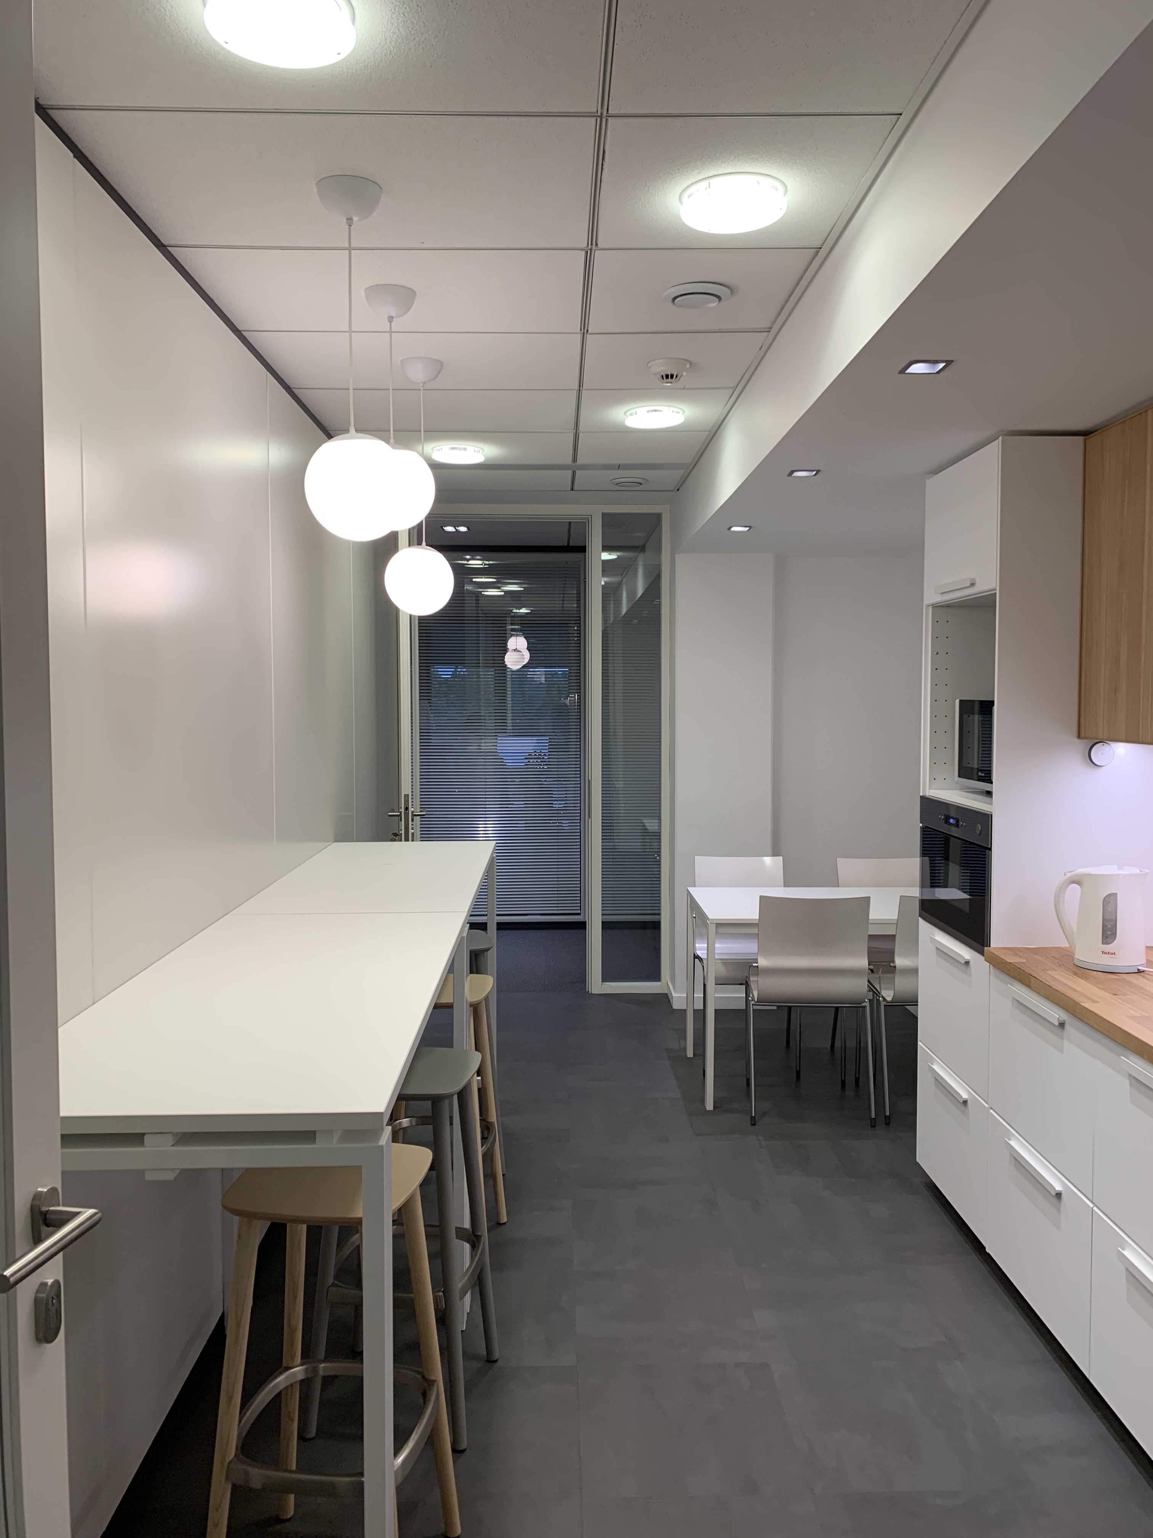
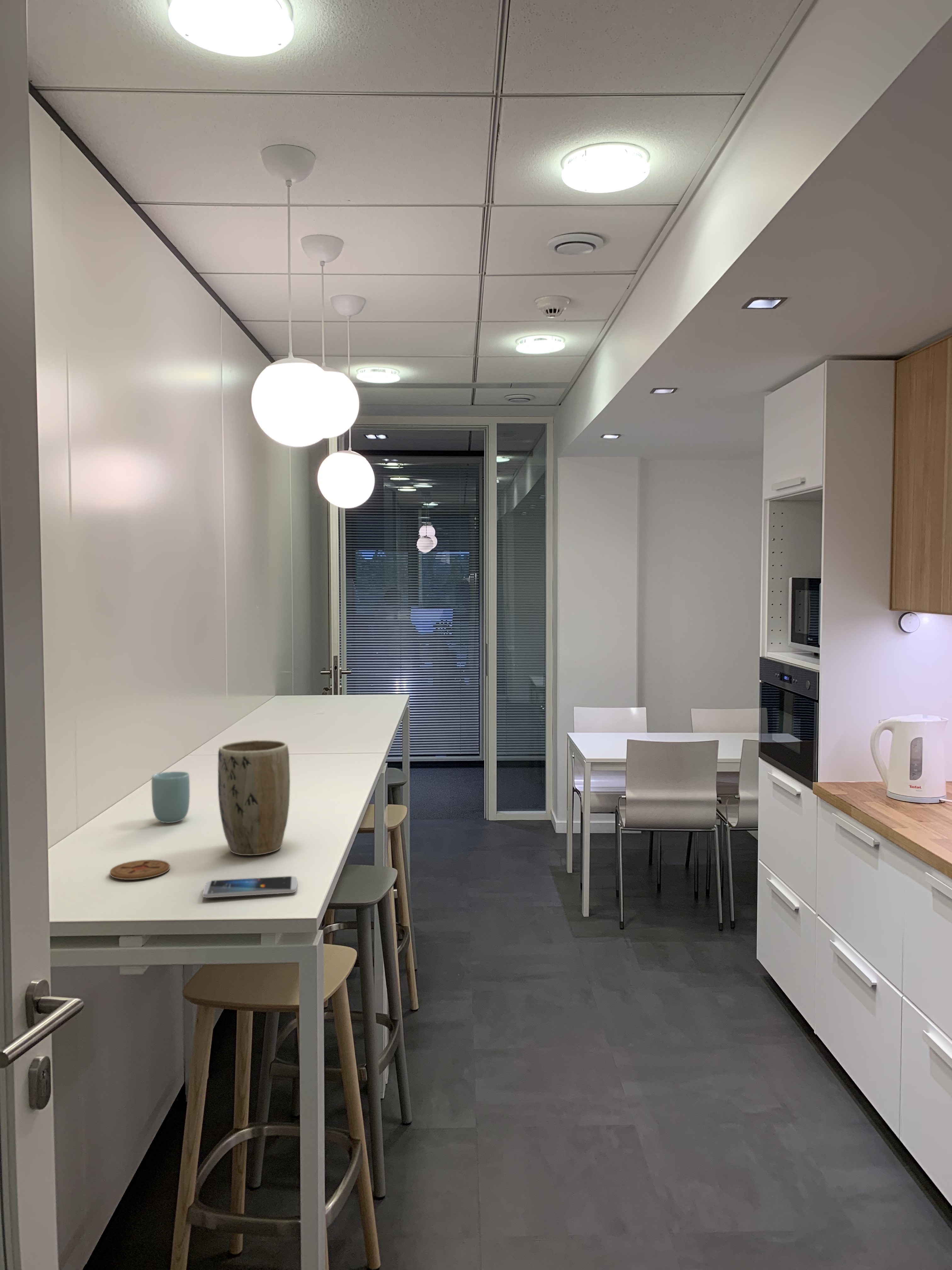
+ plant pot (254, 797)
+ smartphone (251, 887)
+ coaster (140, 869)
+ cup (171, 798)
